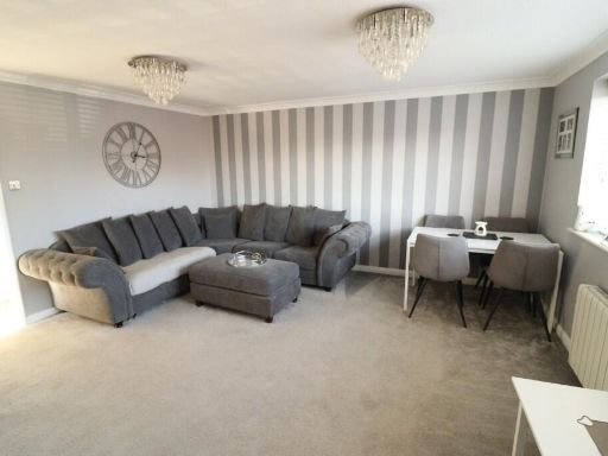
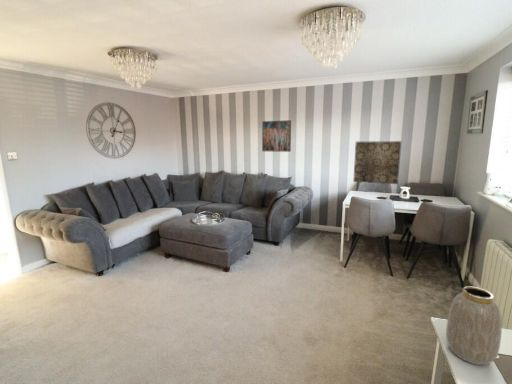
+ wall art (376, 162)
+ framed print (276, 136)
+ vase (473, 323)
